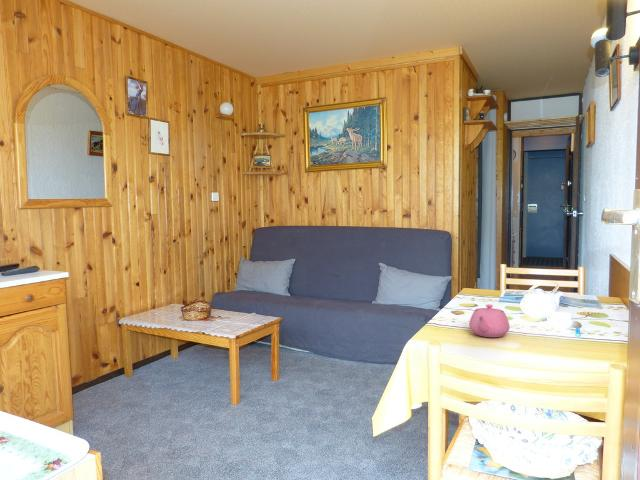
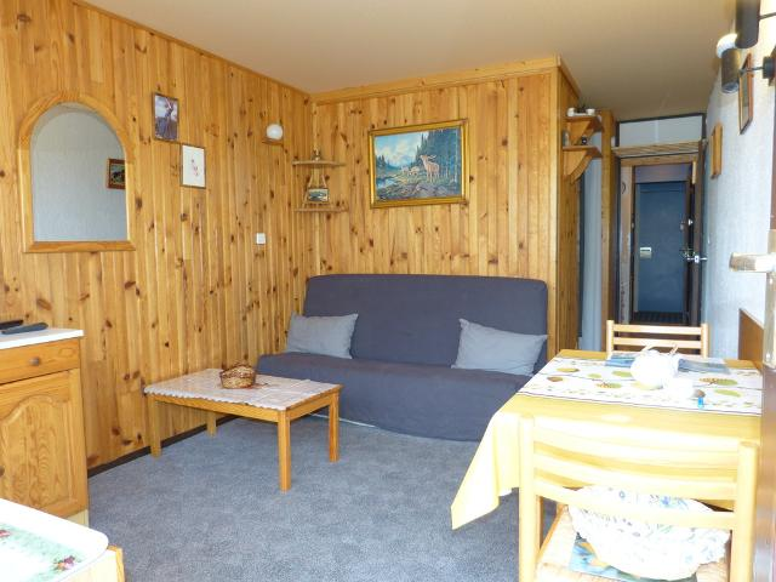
- teapot (488, 319)
